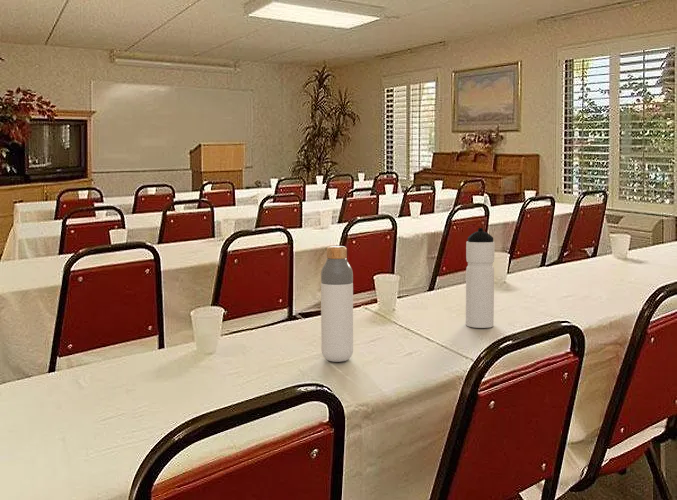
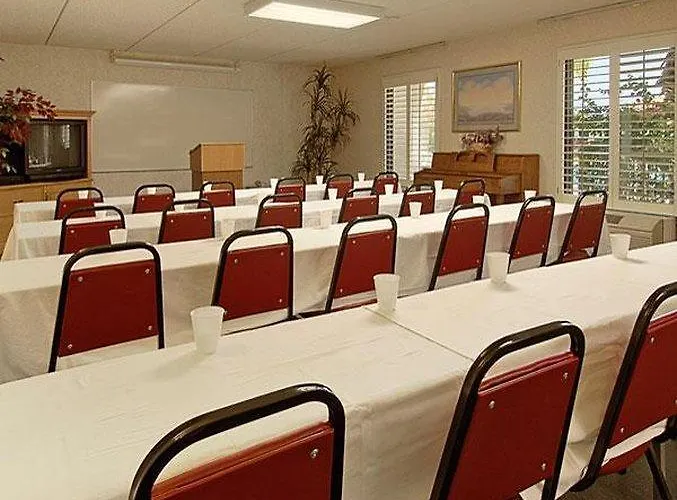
- bottle (337, 303)
- water bottle (480, 276)
